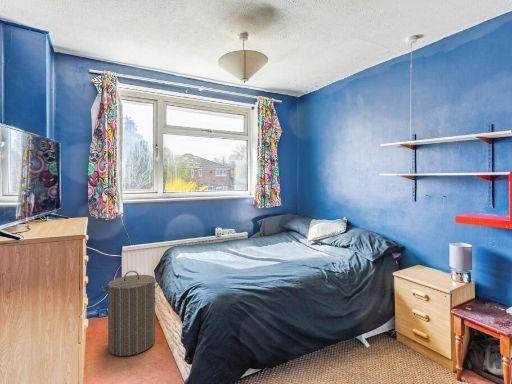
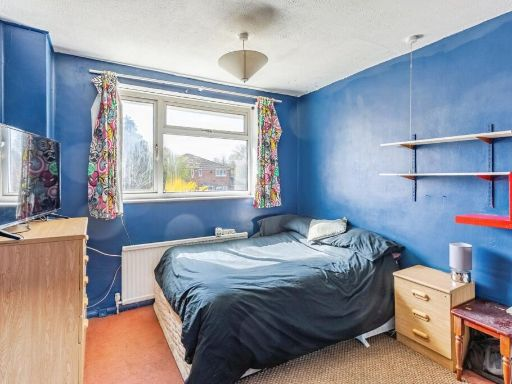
- laundry hamper (132, 307)
